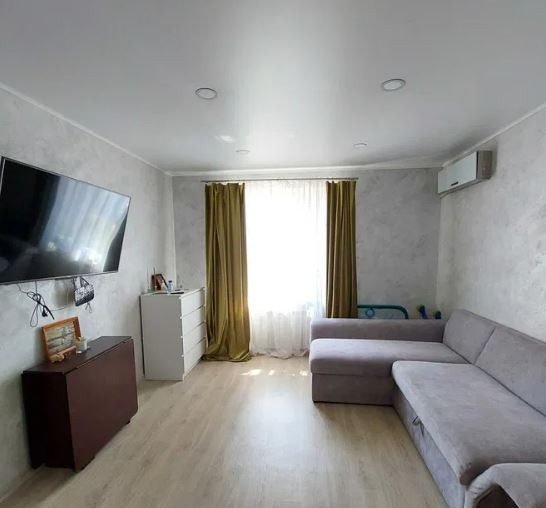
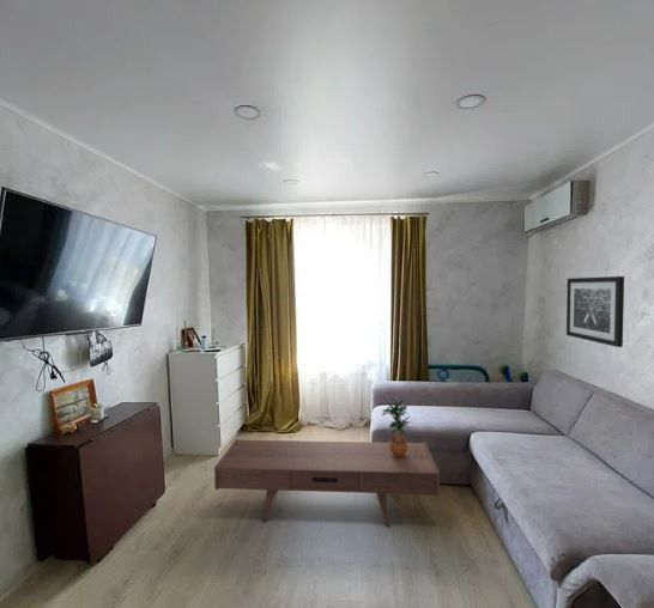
+ coffee table (327, 480)
+ wall art (592, 309)
+ potted plant (395, 424)
